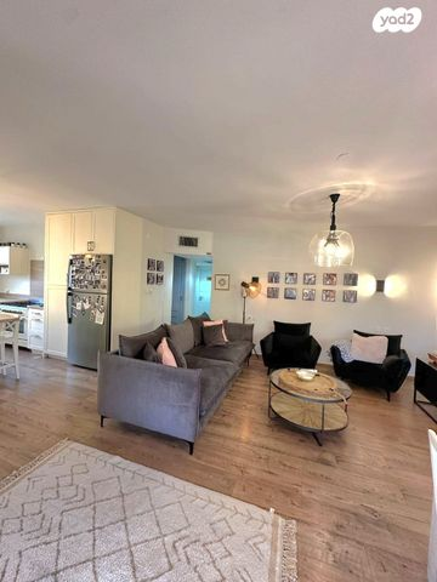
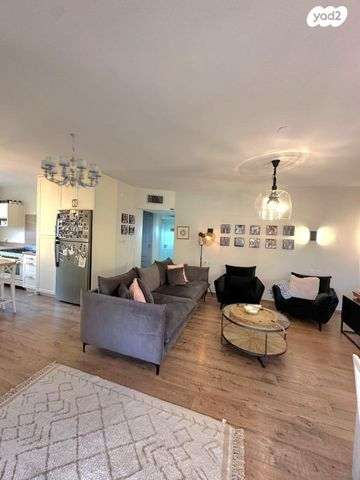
+ chandelier (73, 161)
